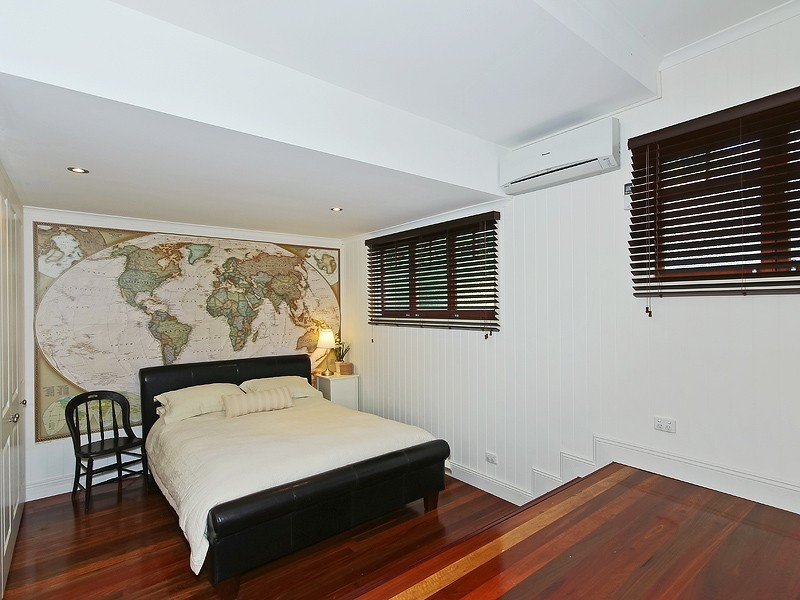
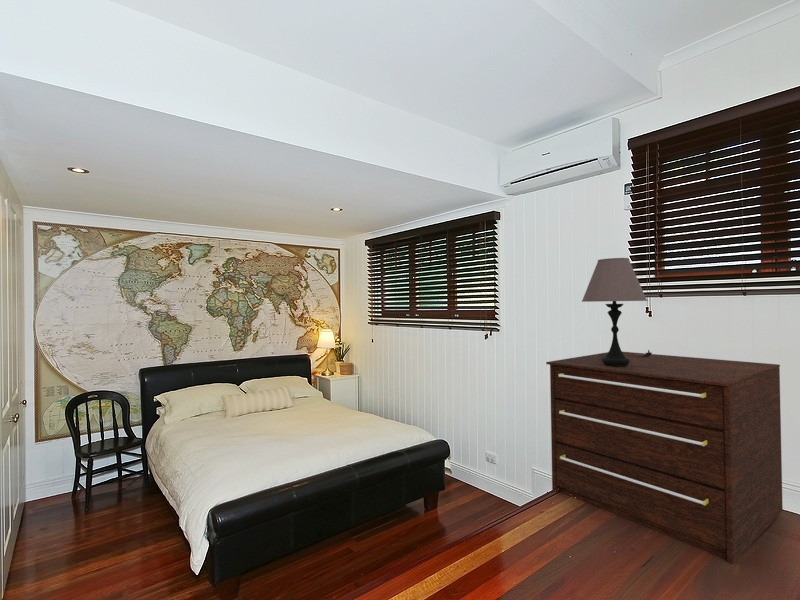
+ table lamp (615, 311)
+ dresser (657, 432)
